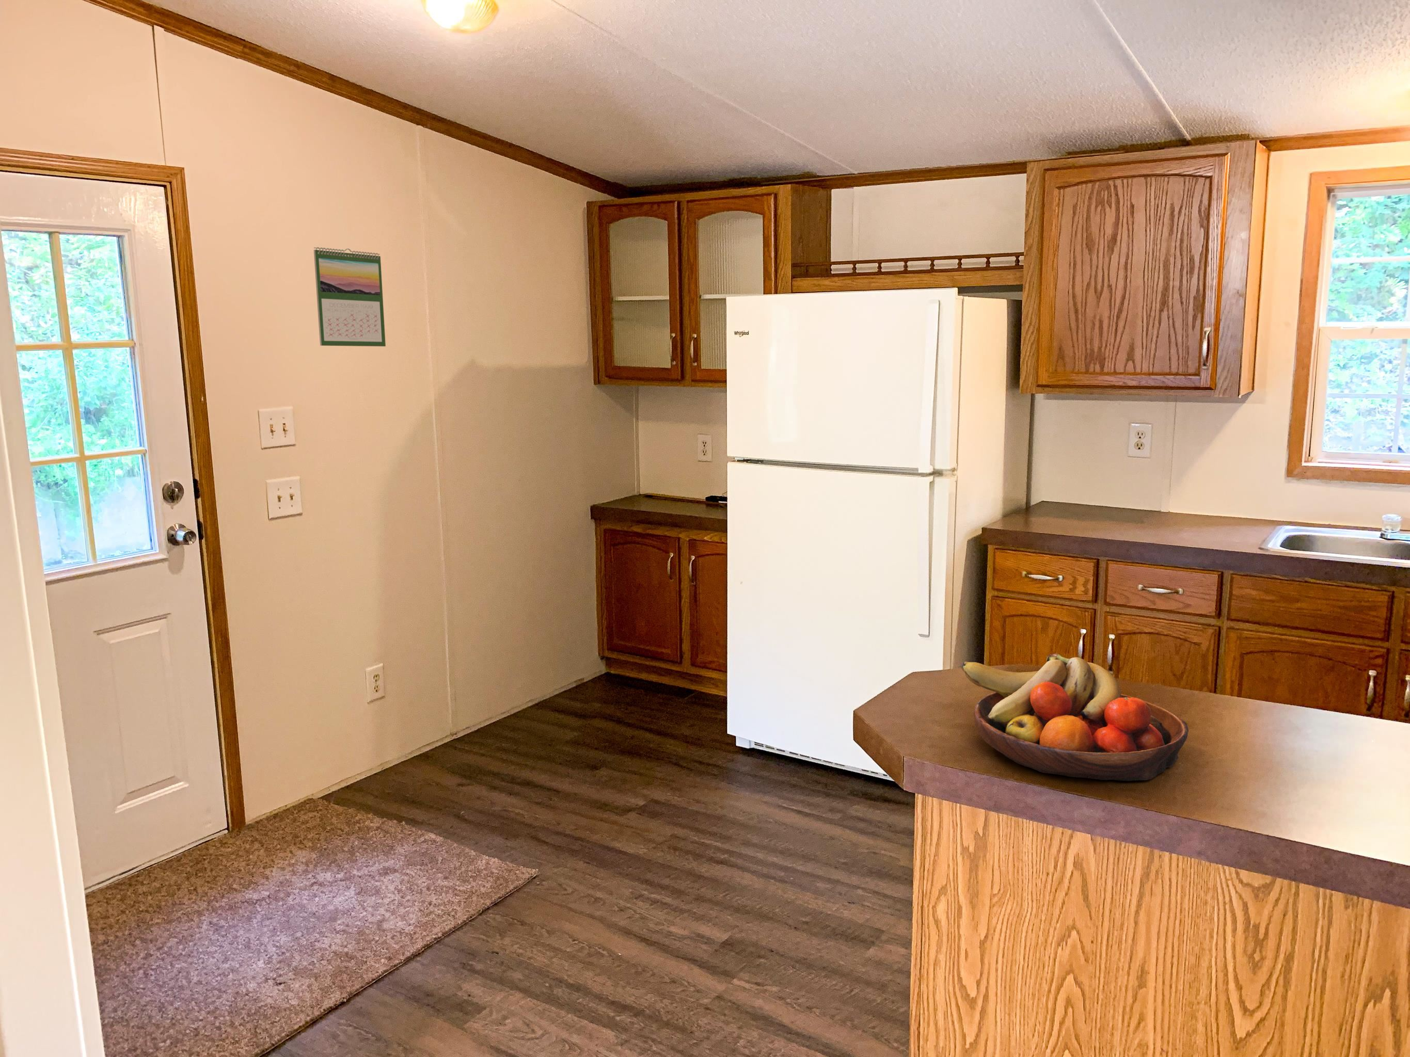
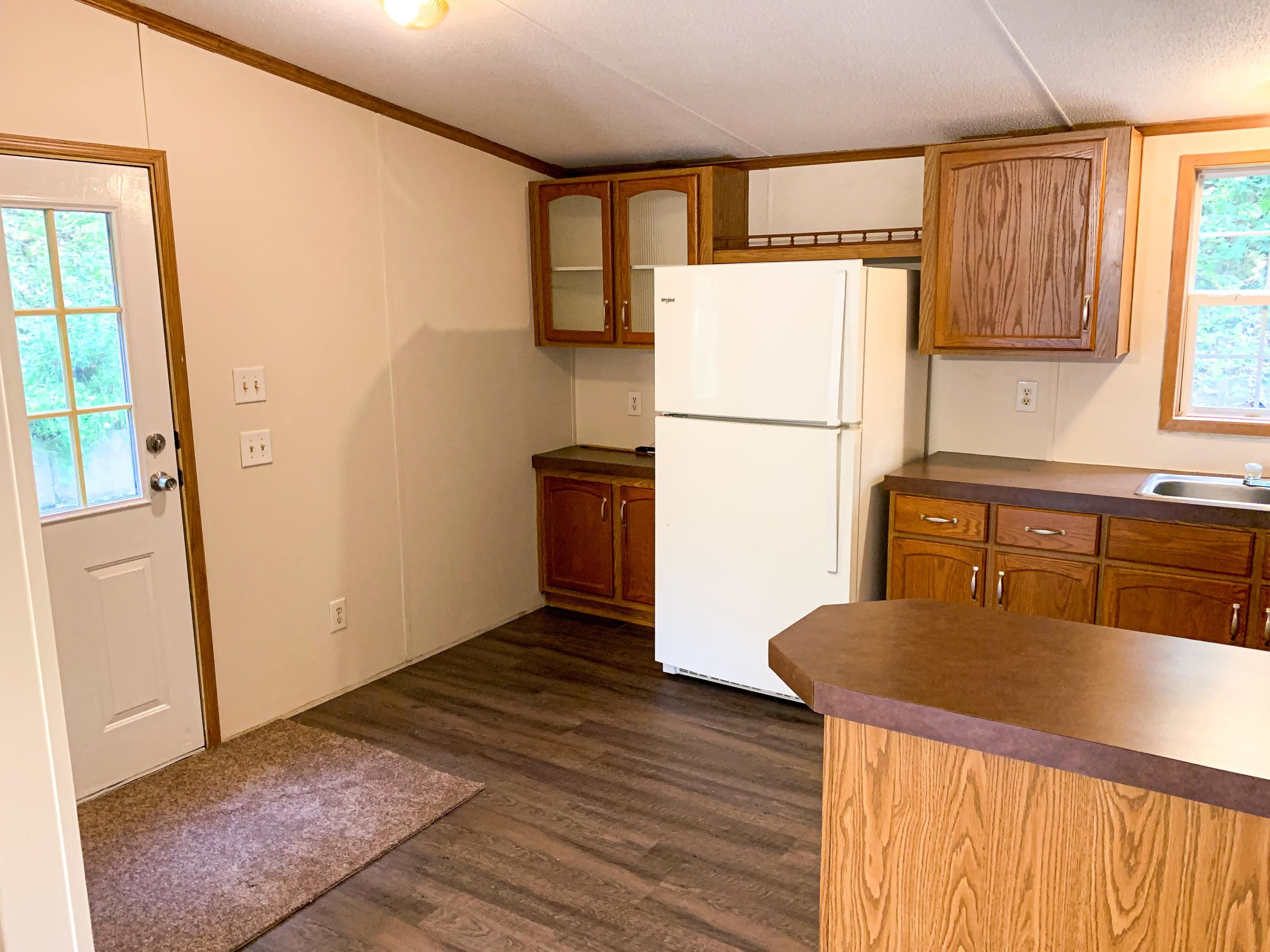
- calendar (351, 298)
- fruit bowl (1076, 708)
